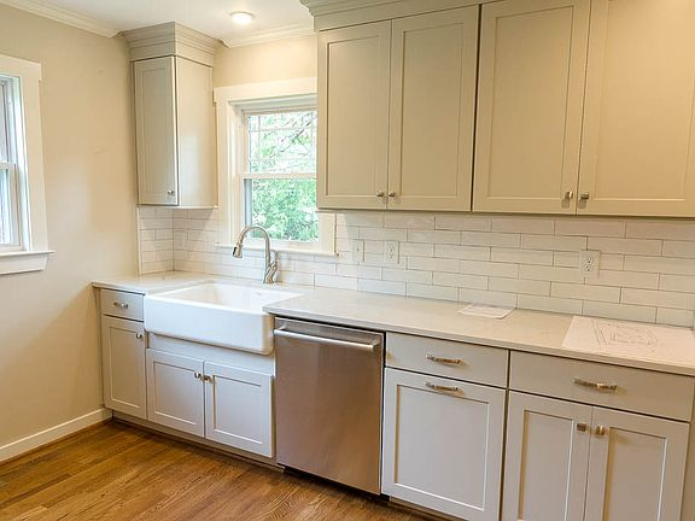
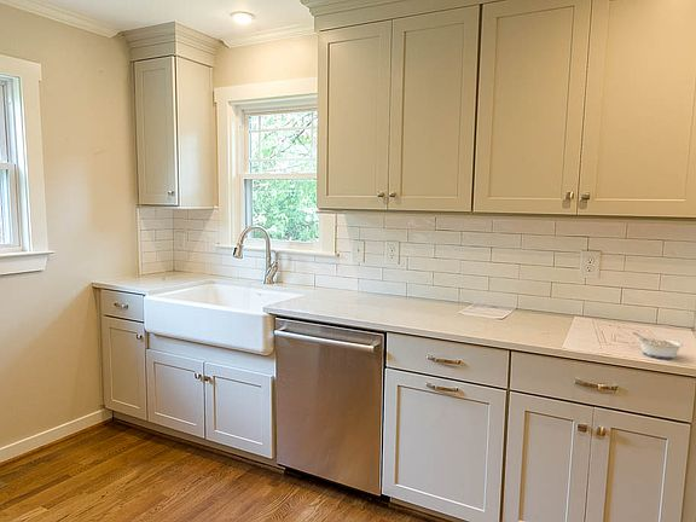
+ legume (657, 346)
